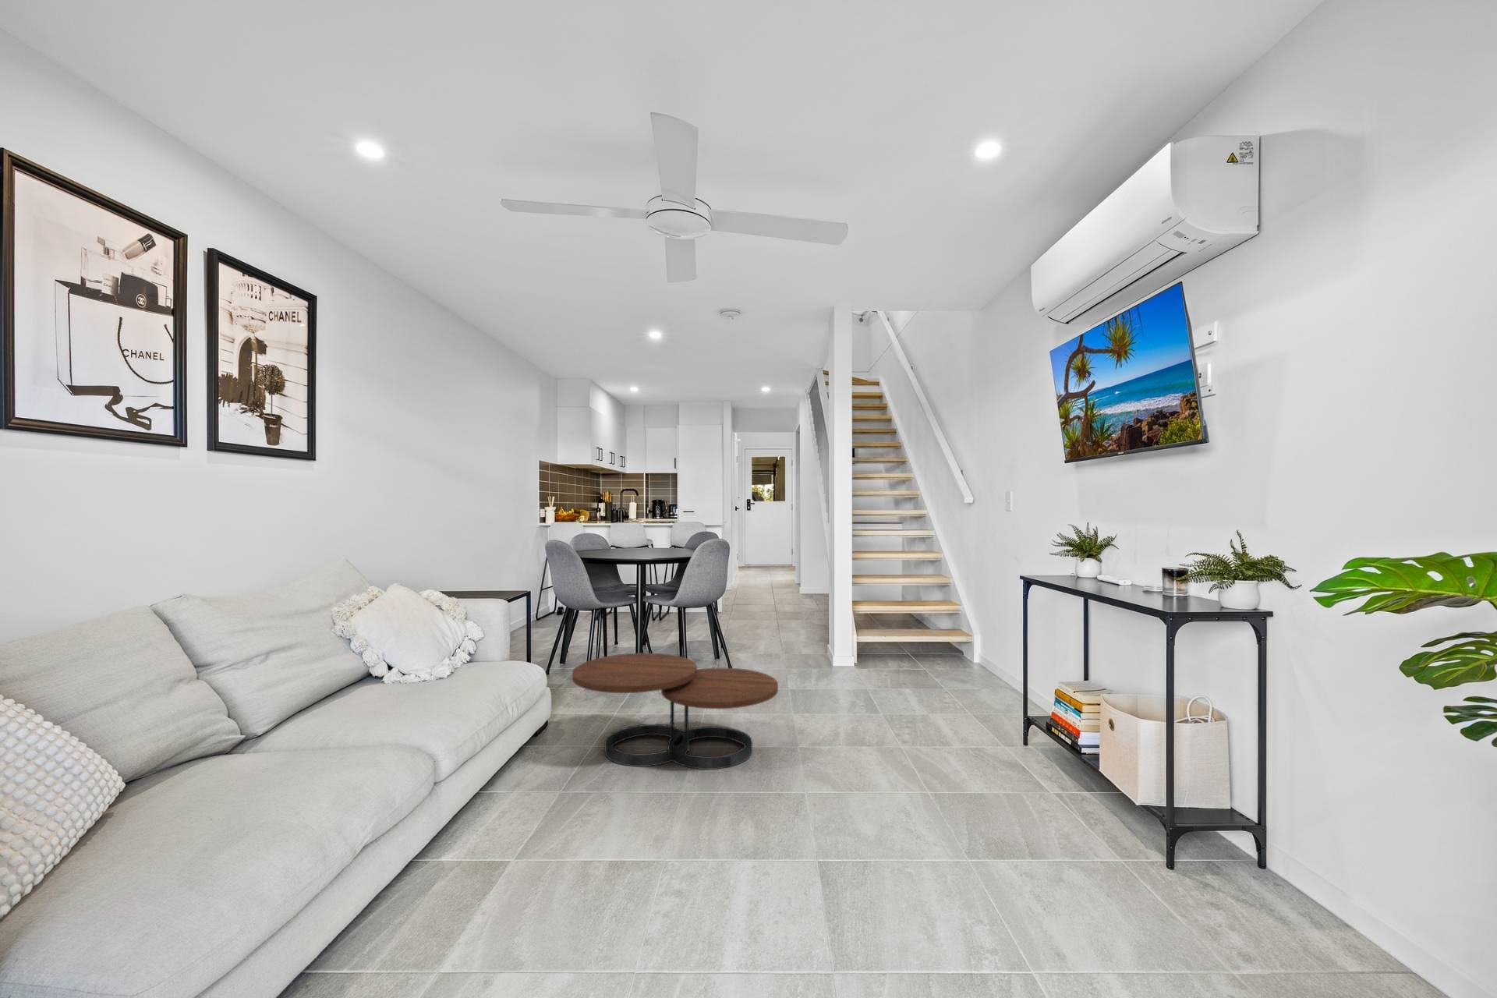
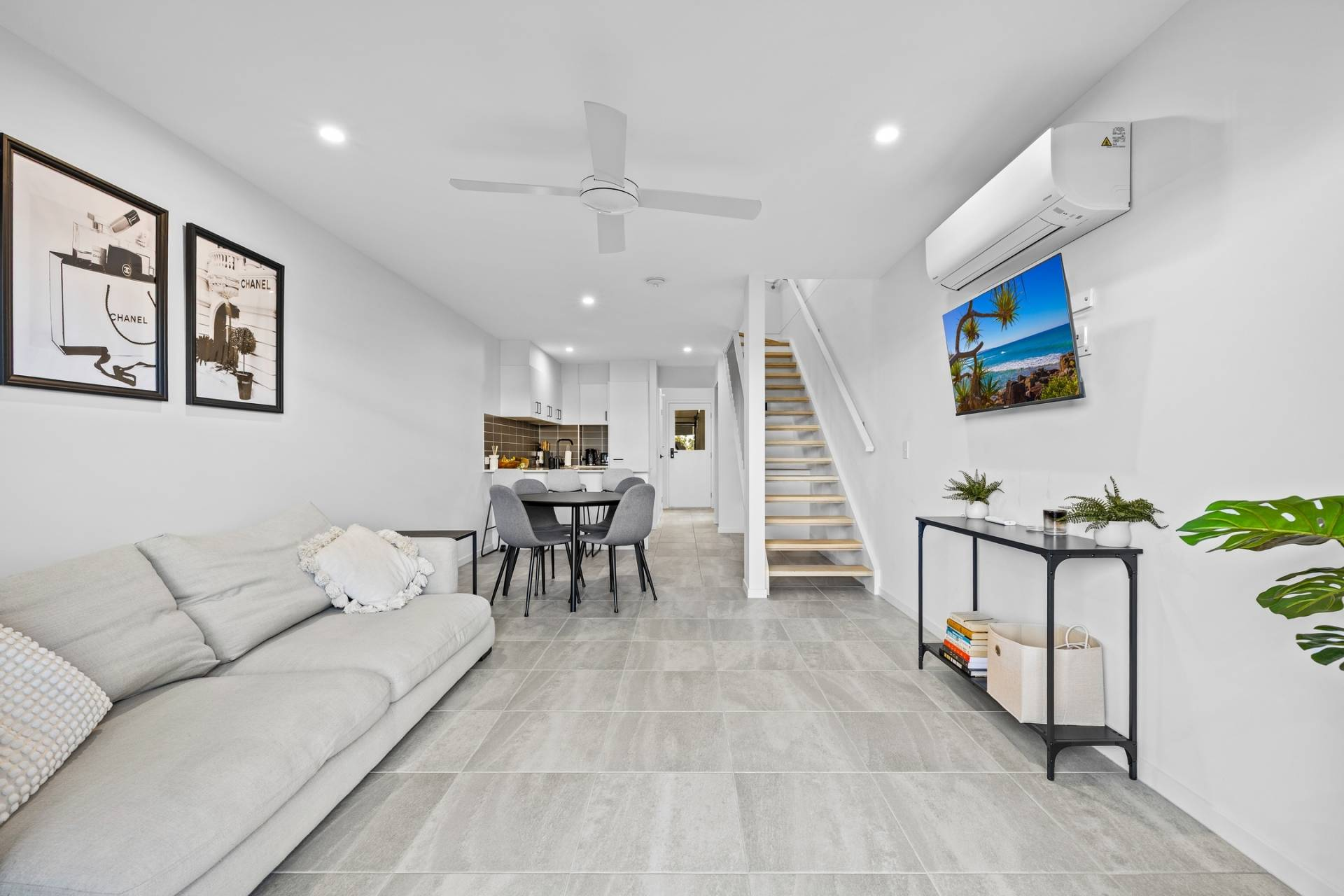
- coffee table (674, 708)
